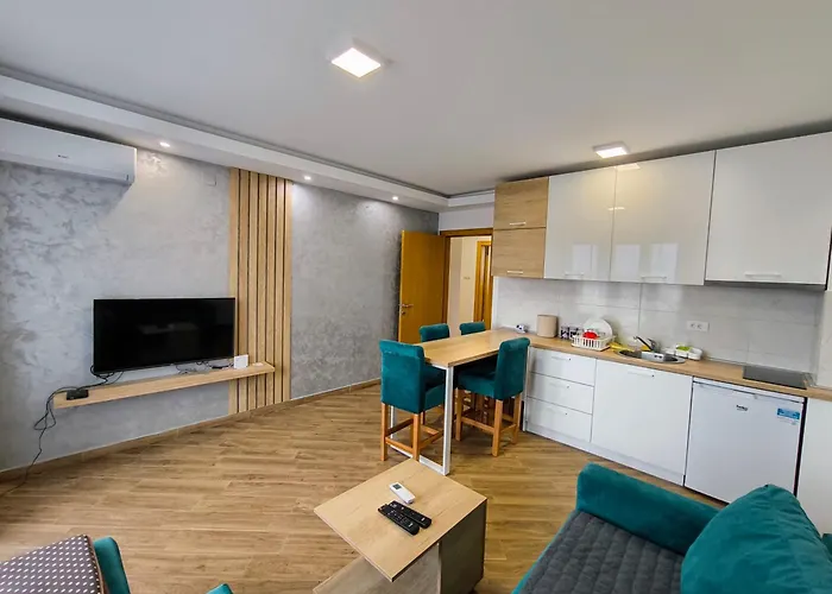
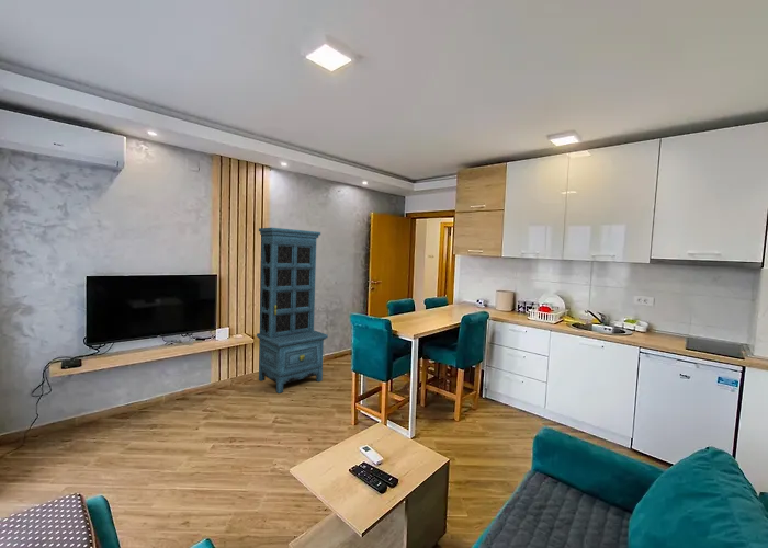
+ cabinet (293, 306)
